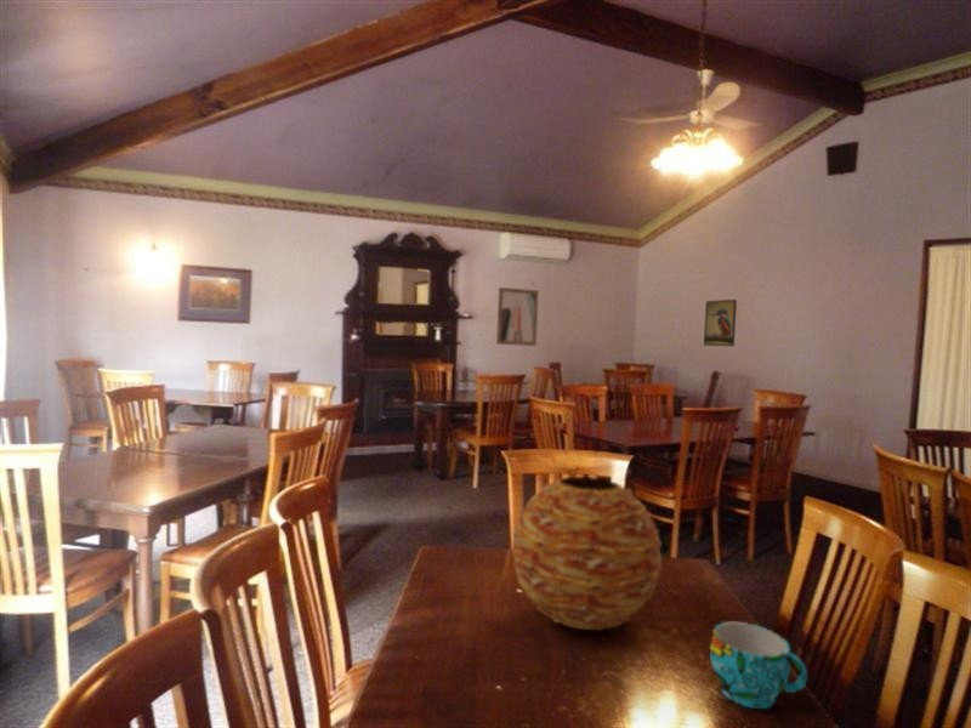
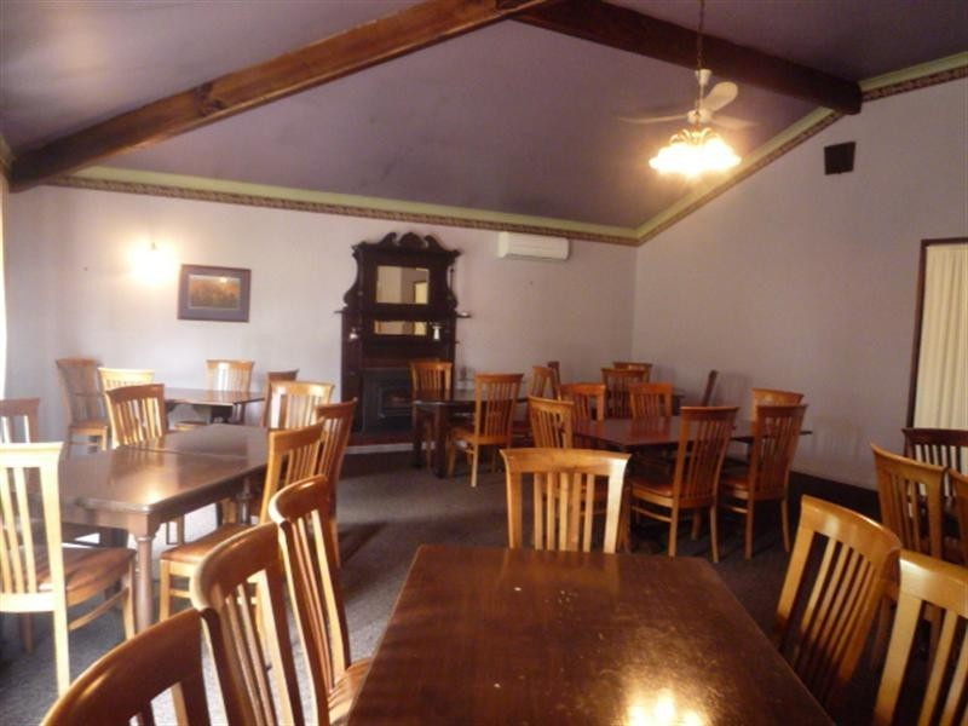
- vase (585, 550)
- wall art (517, 317)
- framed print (719, 323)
- cup (753, 666)
